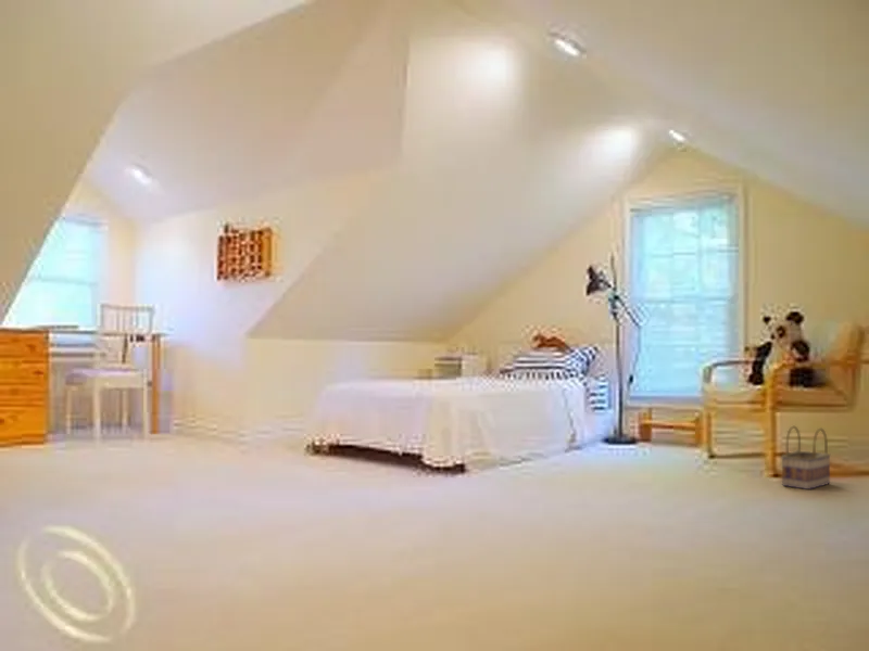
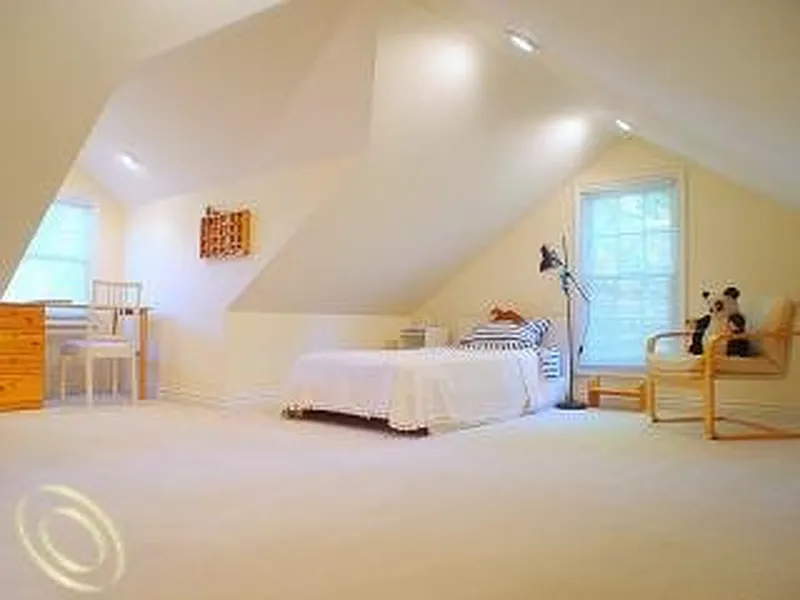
- basket (806, 456)
